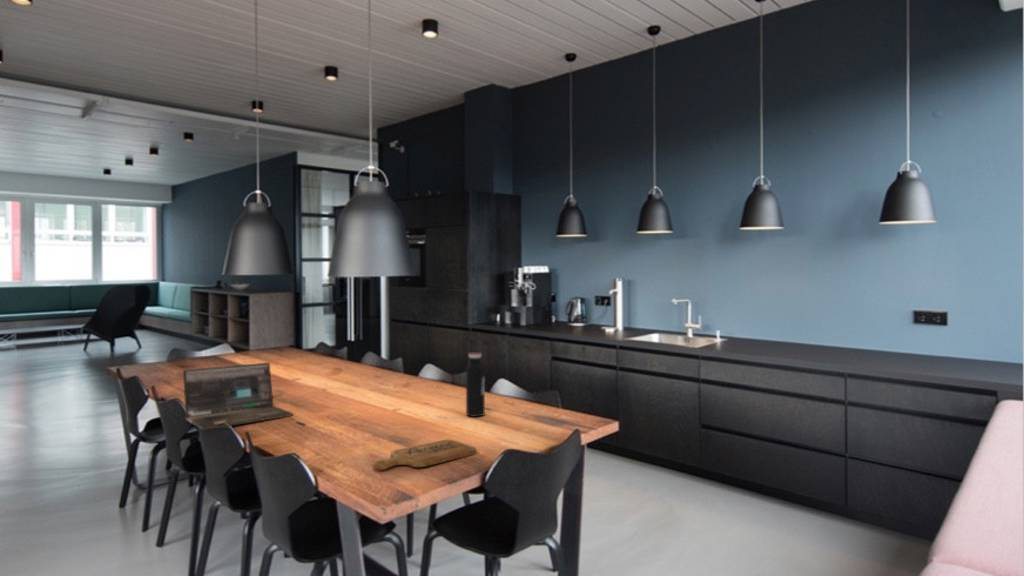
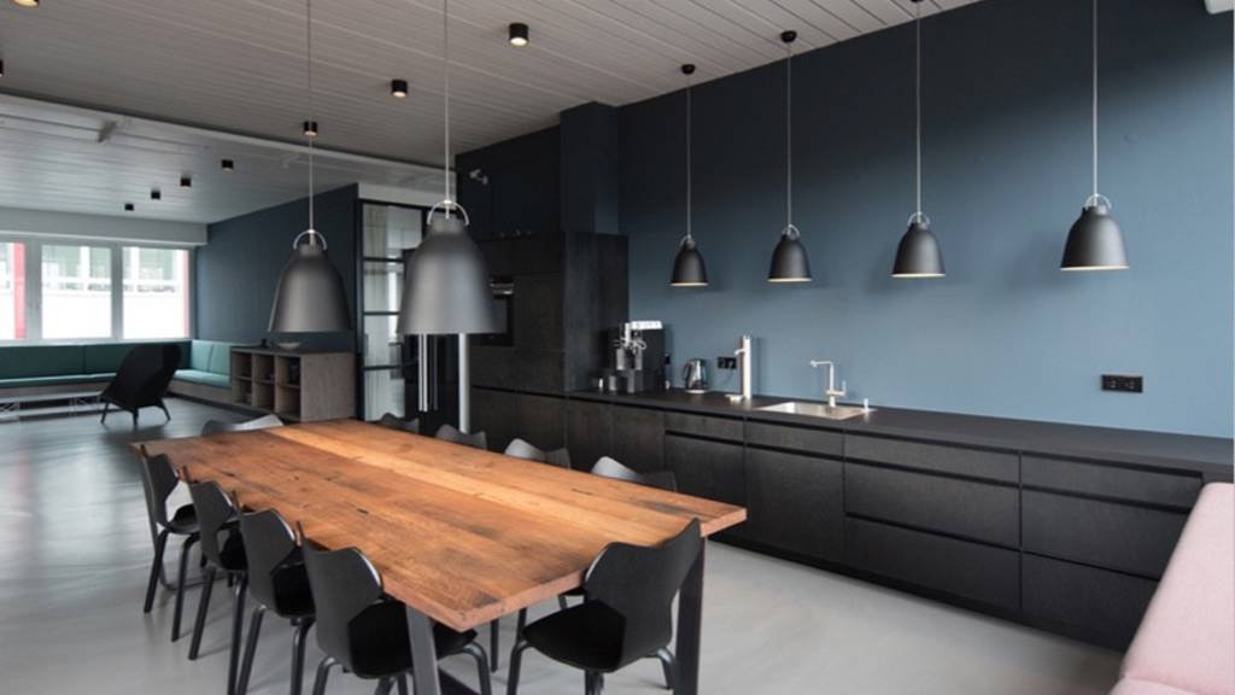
- cutting board (421, 455)
- laptop (238, 393)
- water bottle (475, 383)
